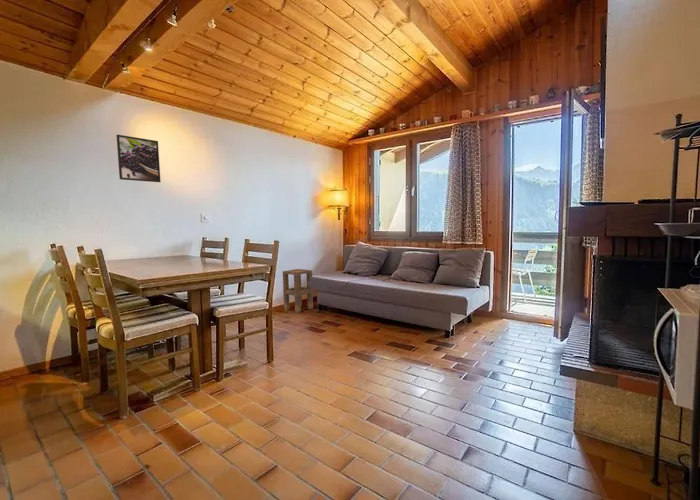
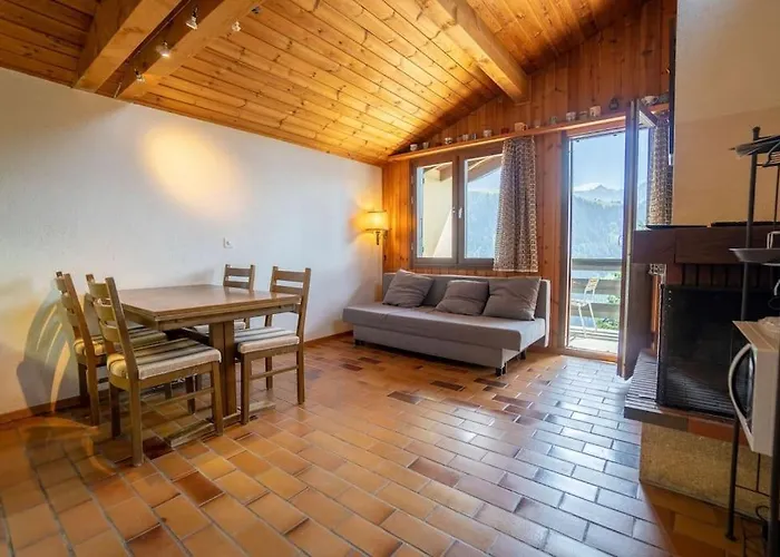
- side table (297, 290)
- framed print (139, 159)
